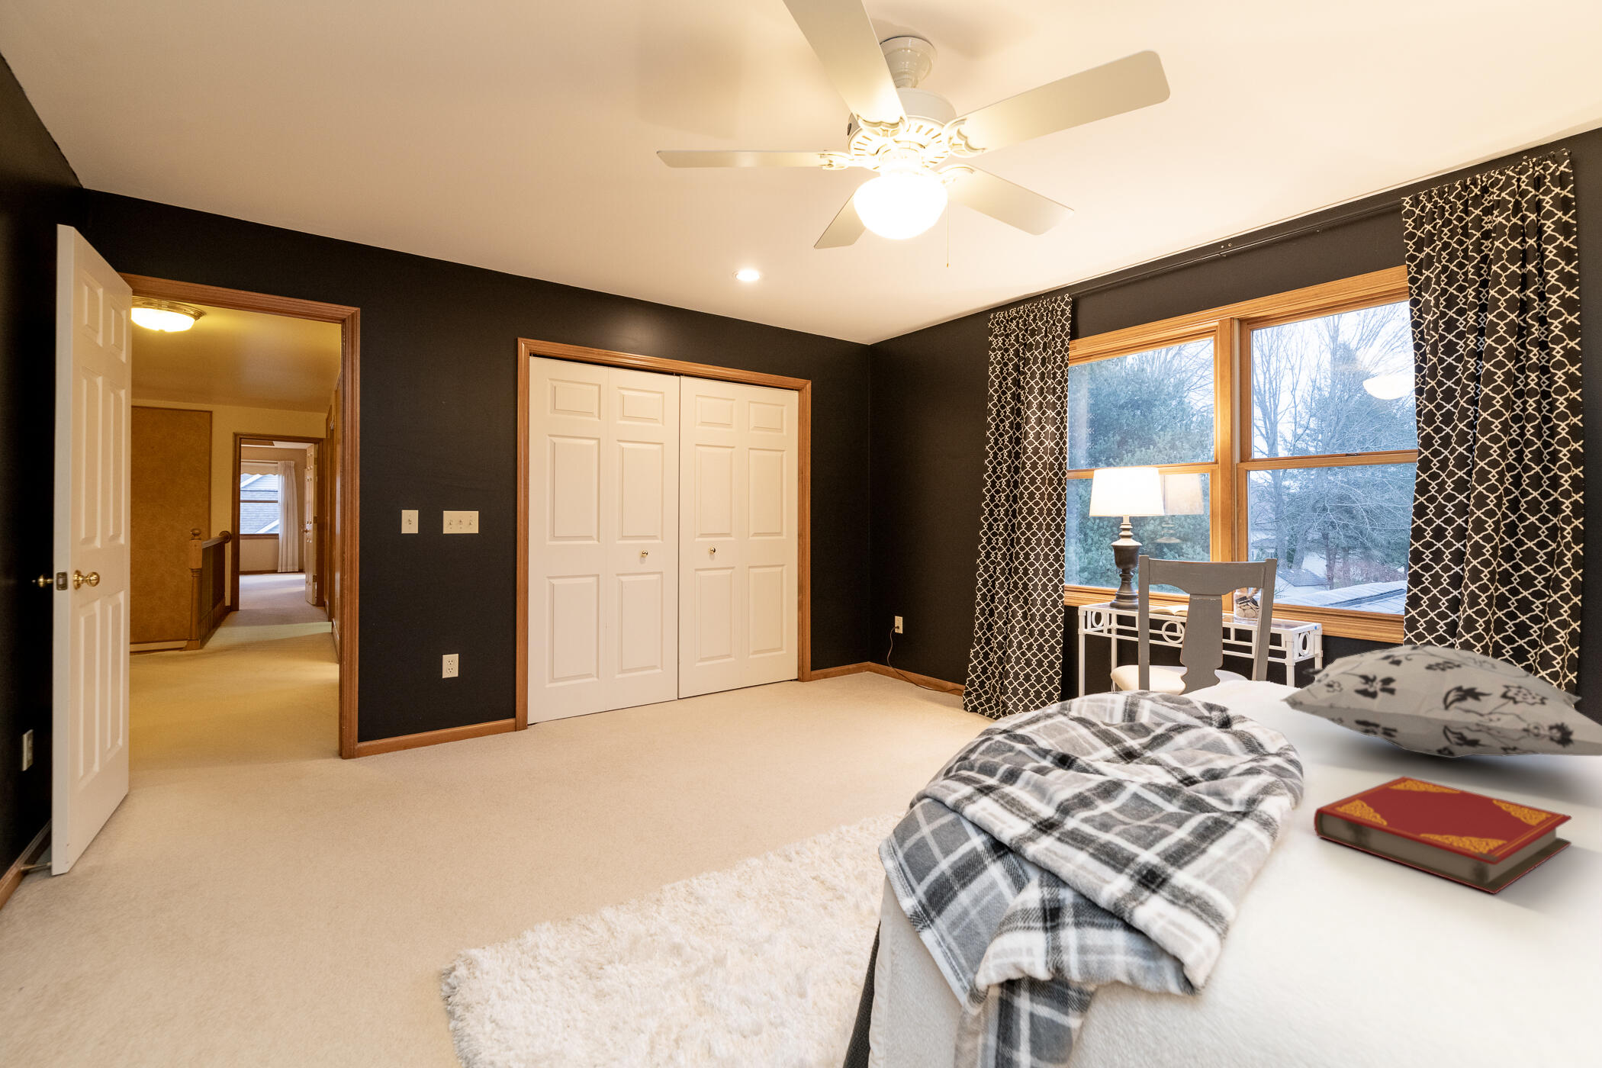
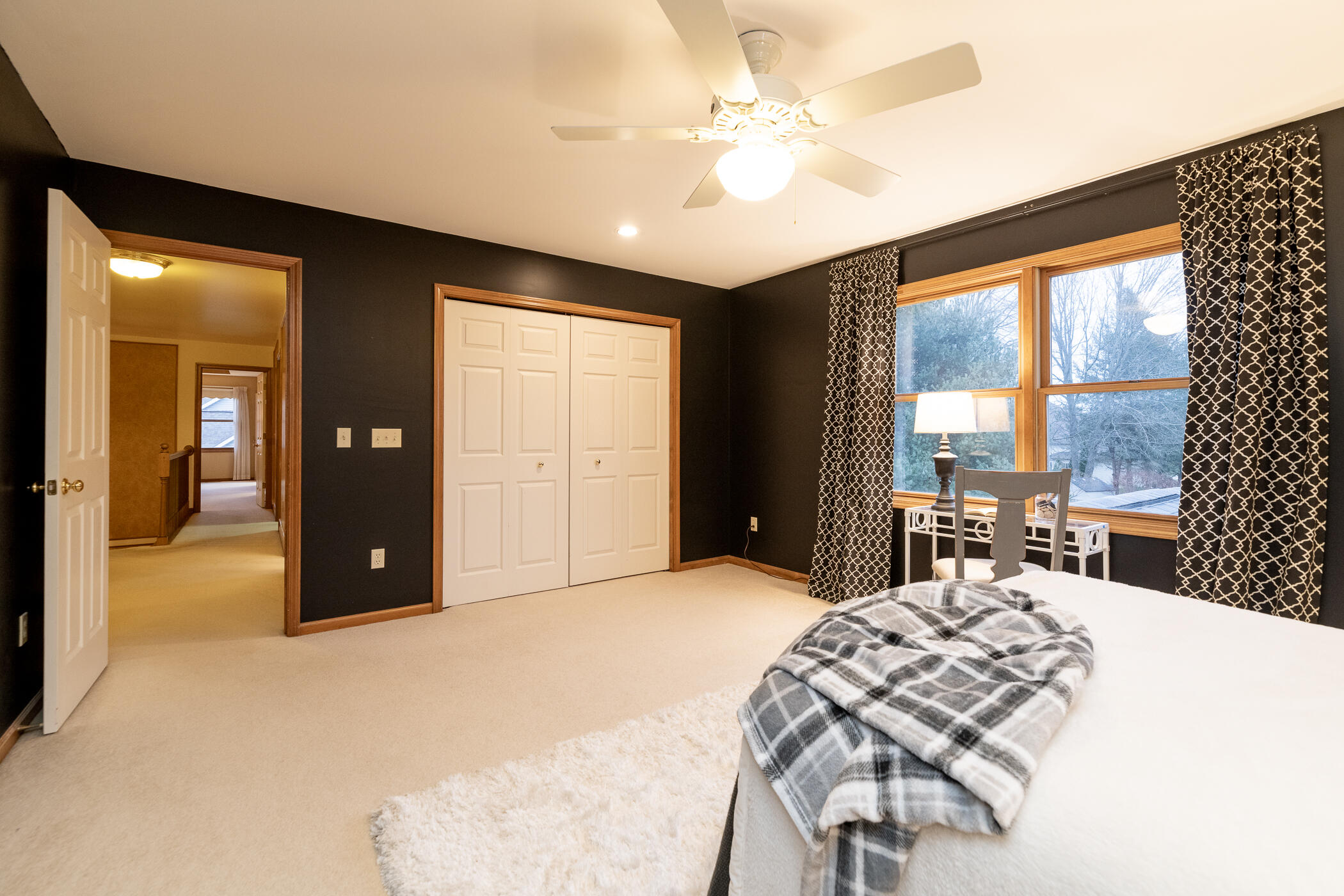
- decorative pillow (1432, 700)
- hardback book (1440, 825)
